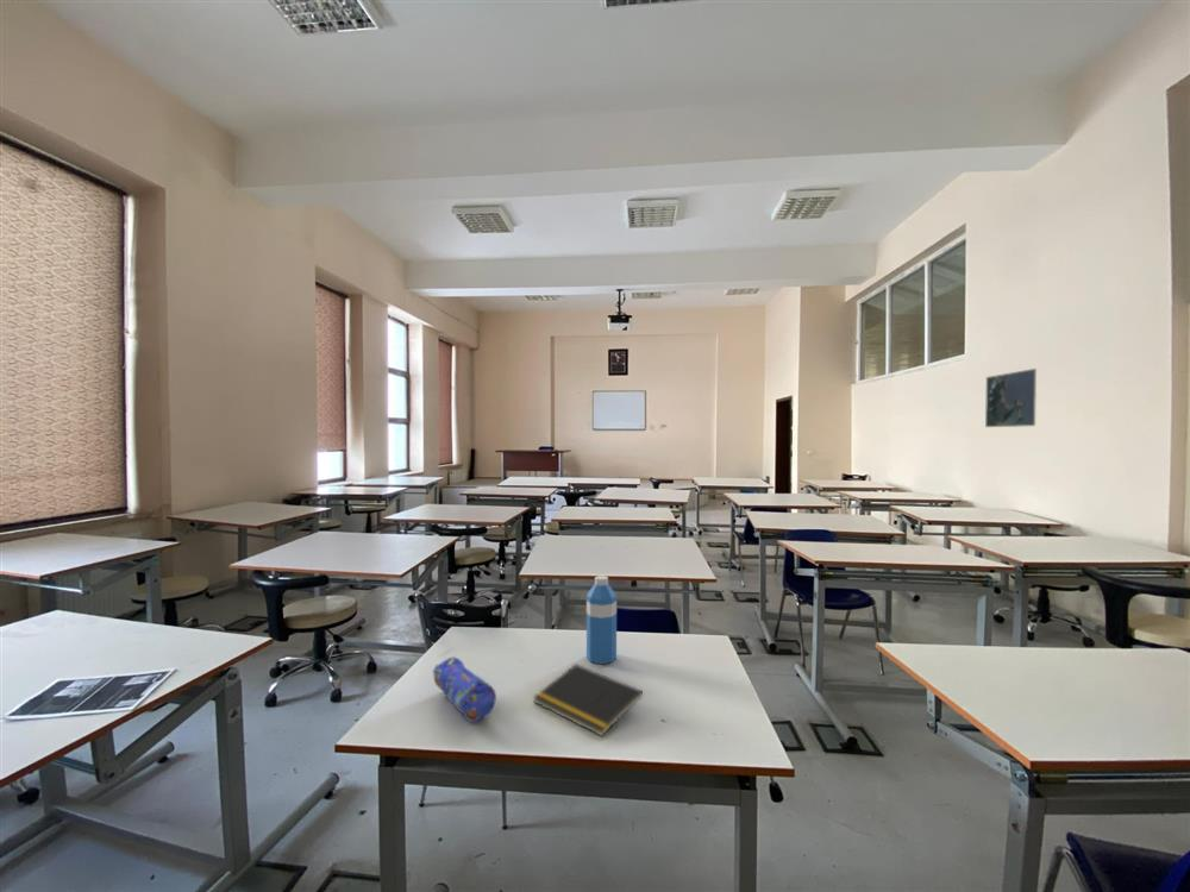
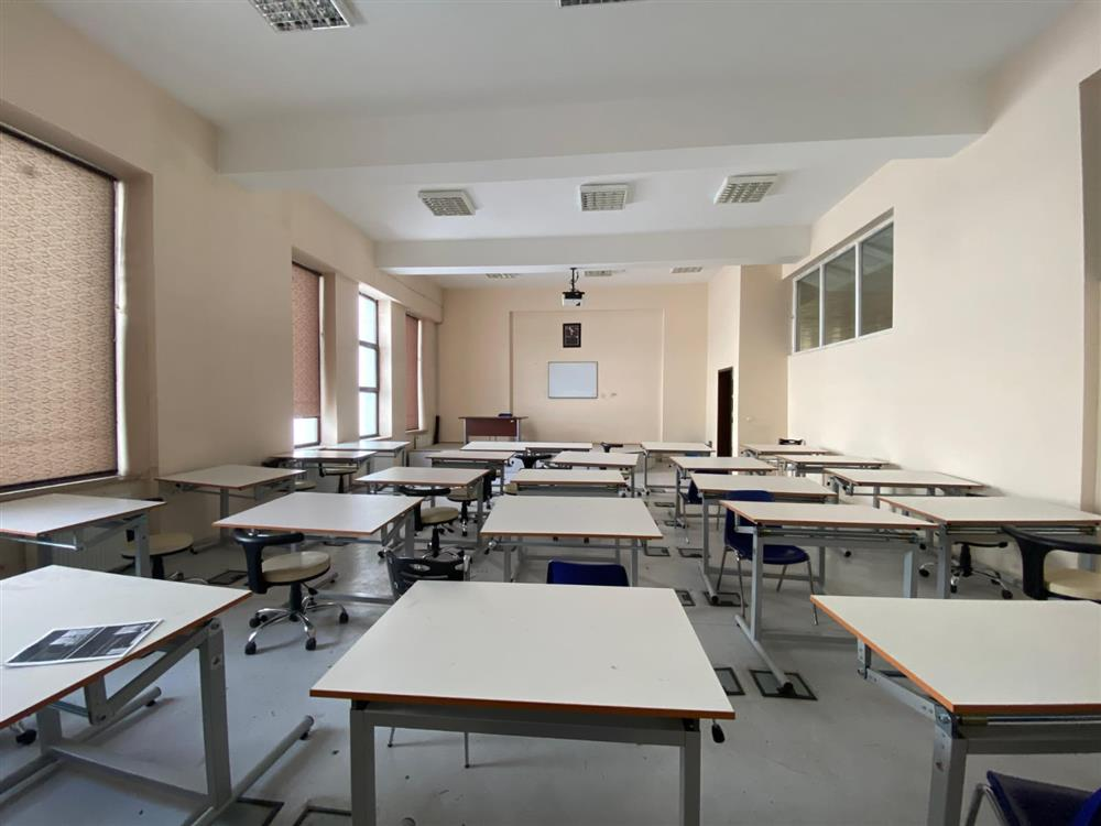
- water bottle (601, 617)
- pencil case (463, 685)
- map (1007, 400)
- notepad (587, 696)
